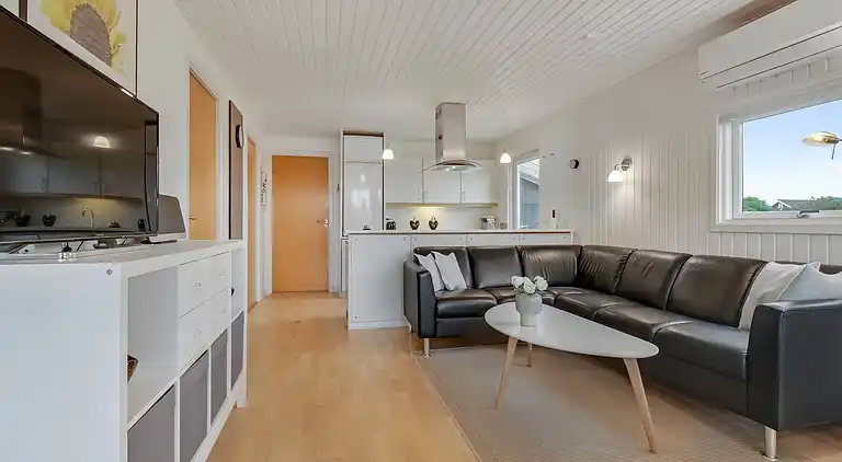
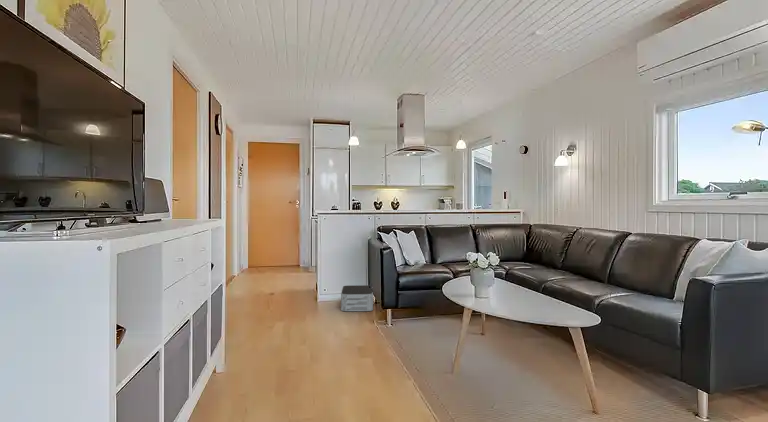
+ storage bin (357, 297)
